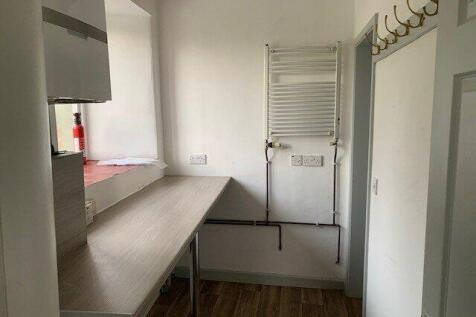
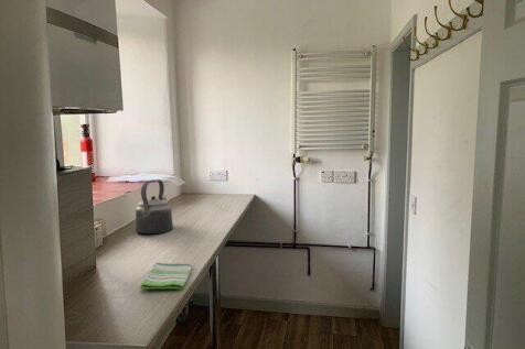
+ dish towel (168, 274)
+ kettle (154, 204)
